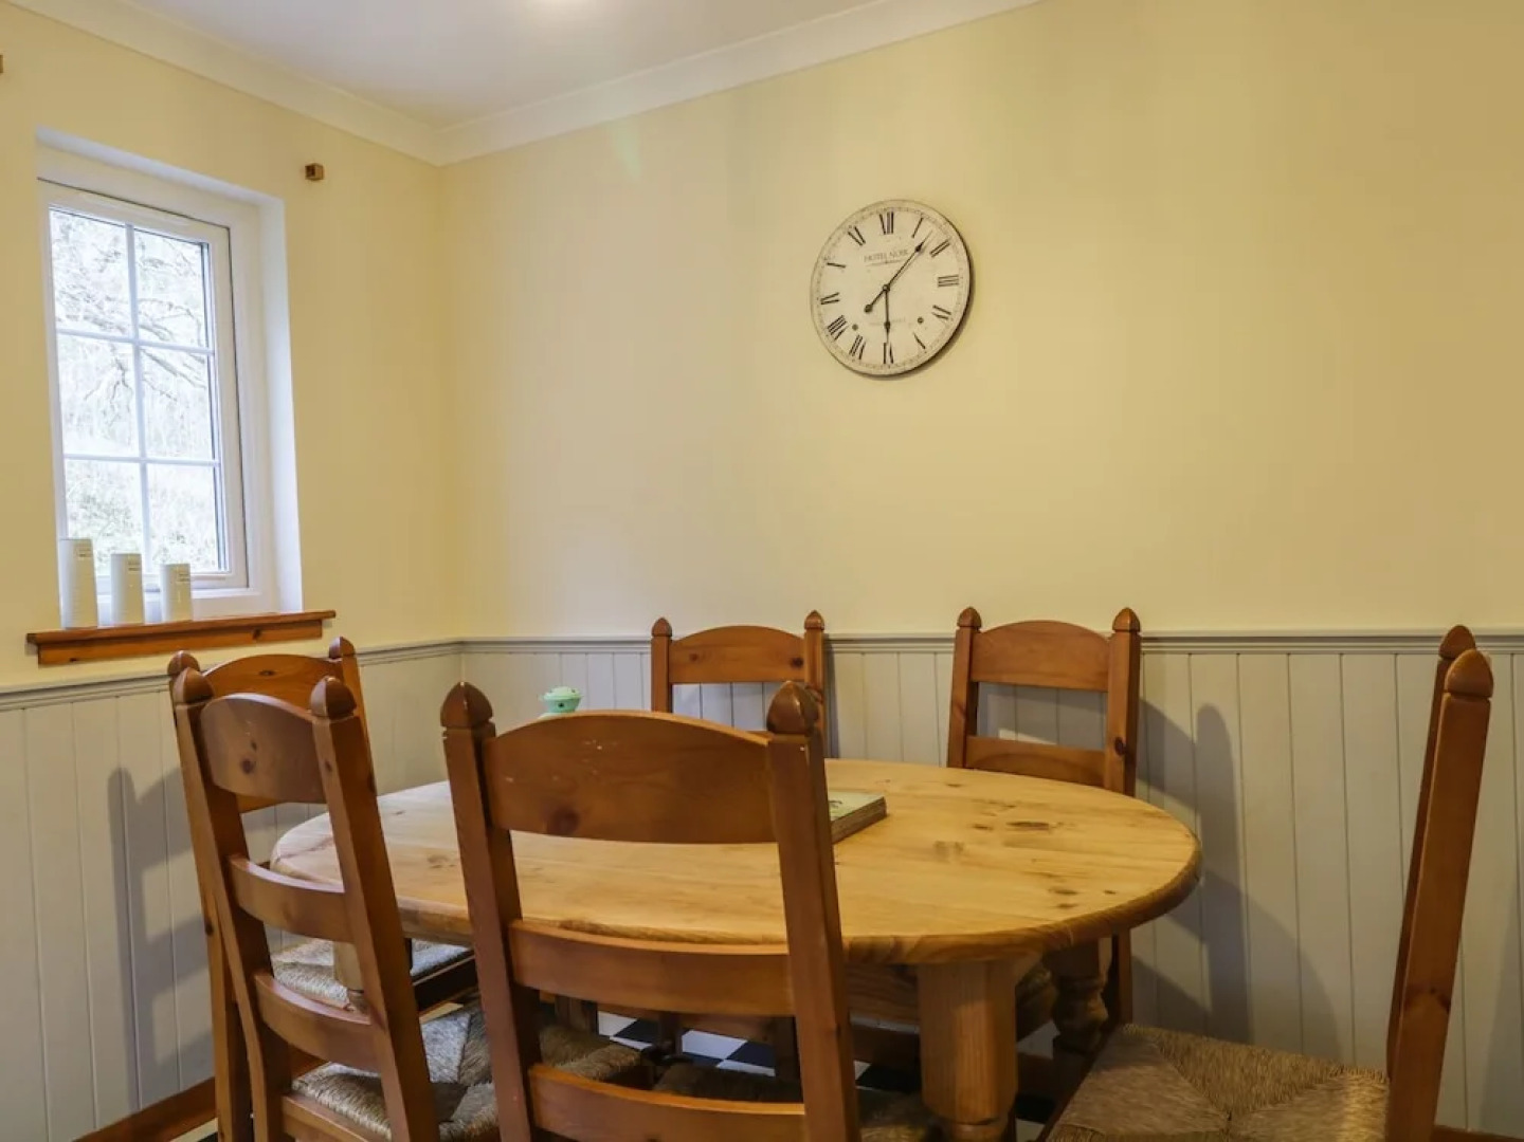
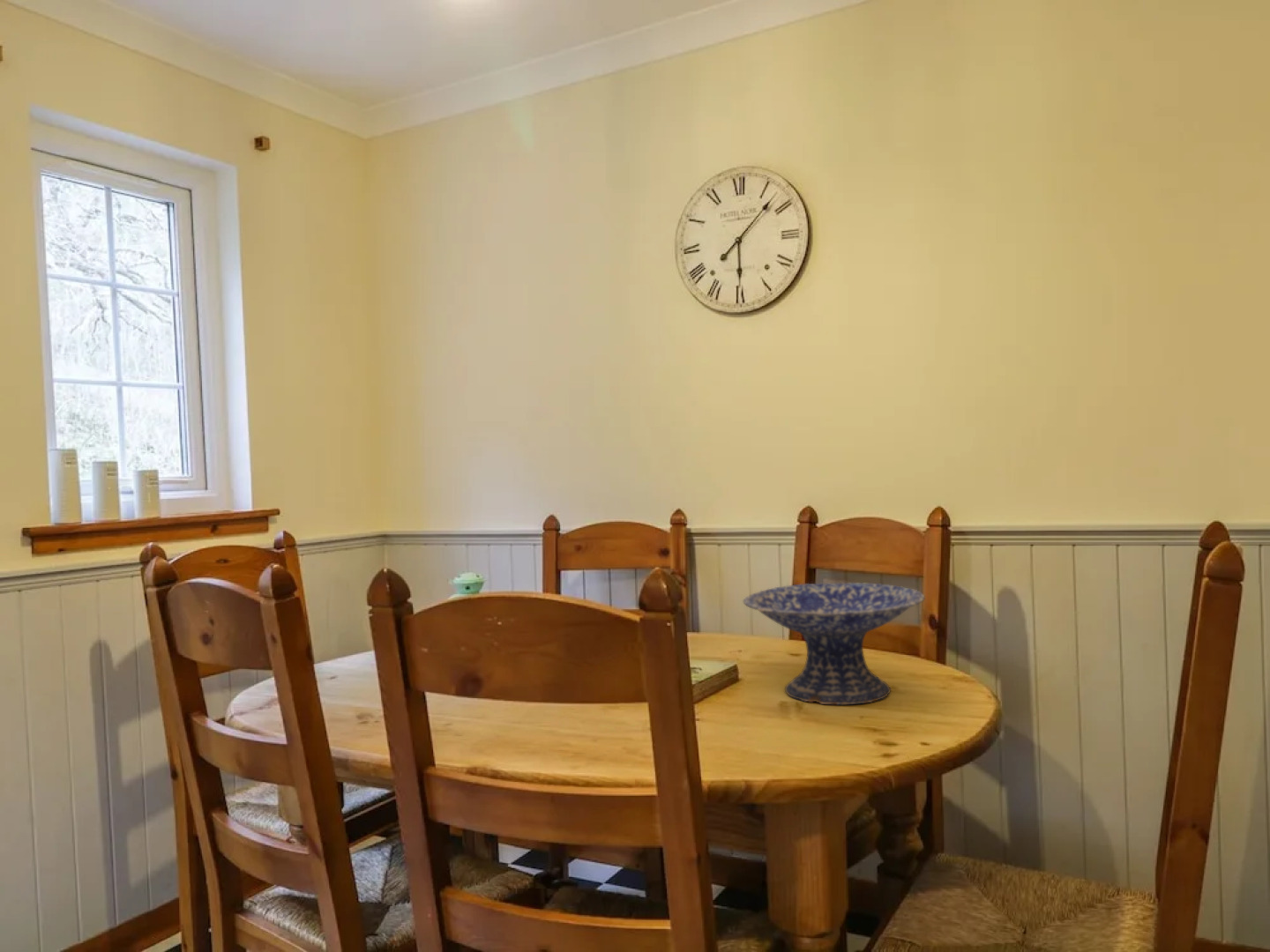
+ decorative bowl (833, 643)
